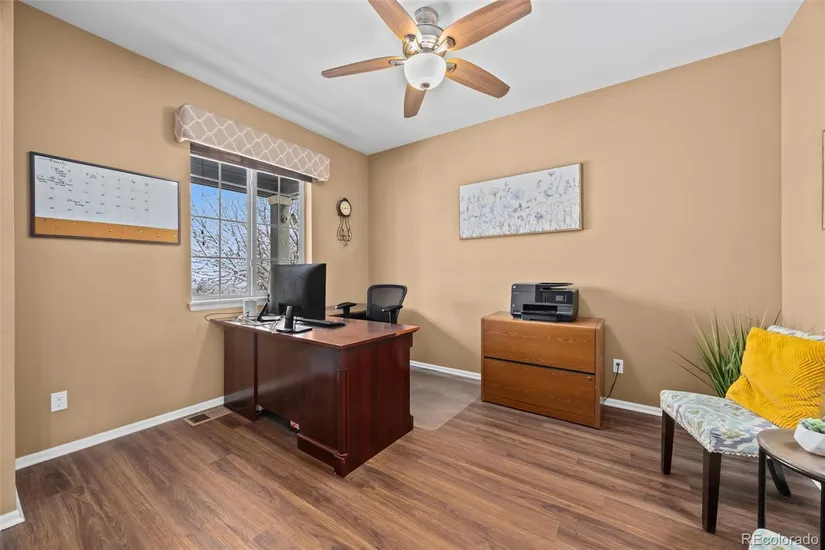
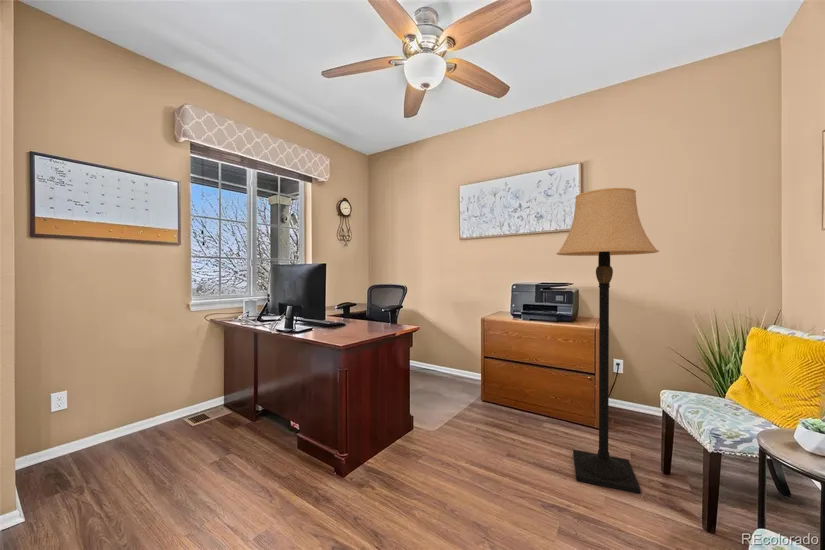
+ lamp (604, 333)
